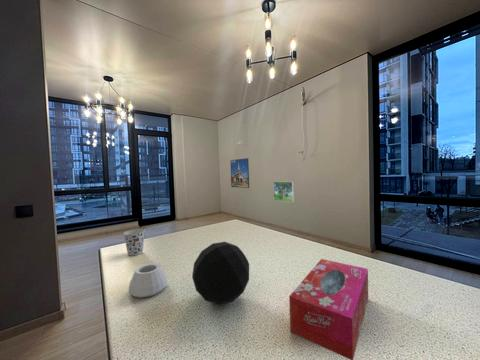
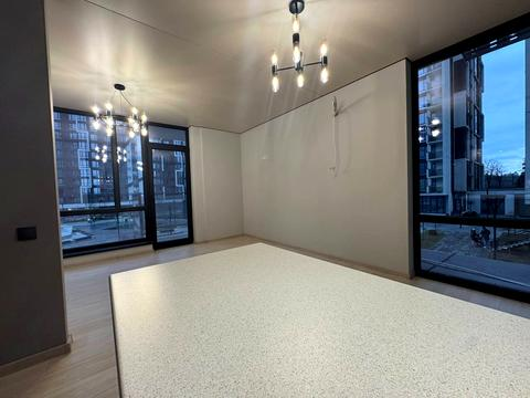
- cup (134, 242)
- cup (147, 275)
- decorative orb (221, 271)
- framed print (283, 191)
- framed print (239, 173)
- tissue box (333, 297)
